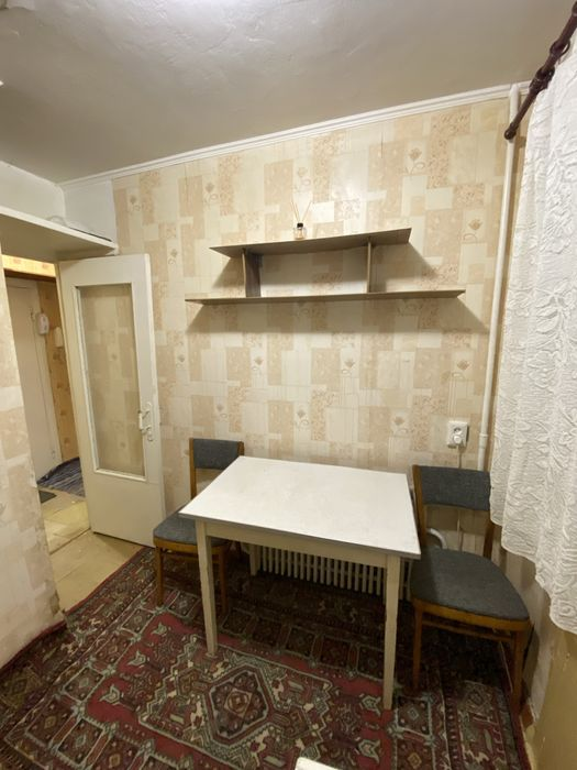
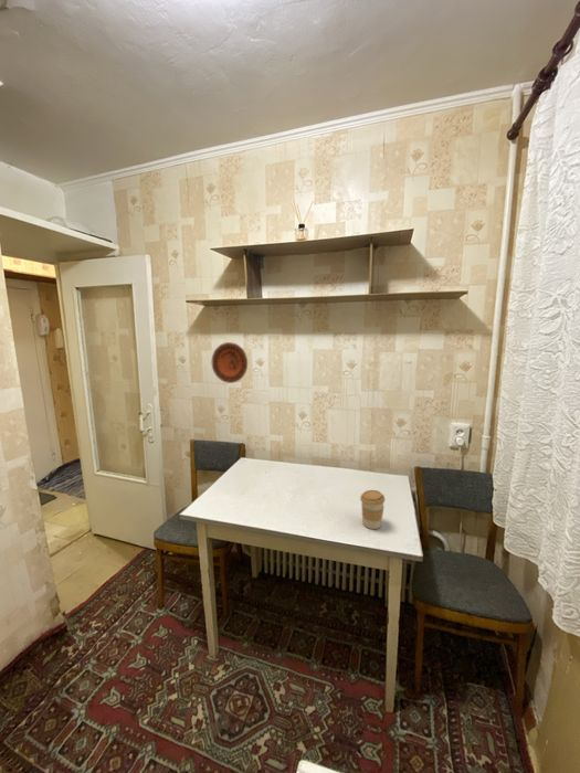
+ coffee cup (371, 508)
+ decorative plate (229, 362)
